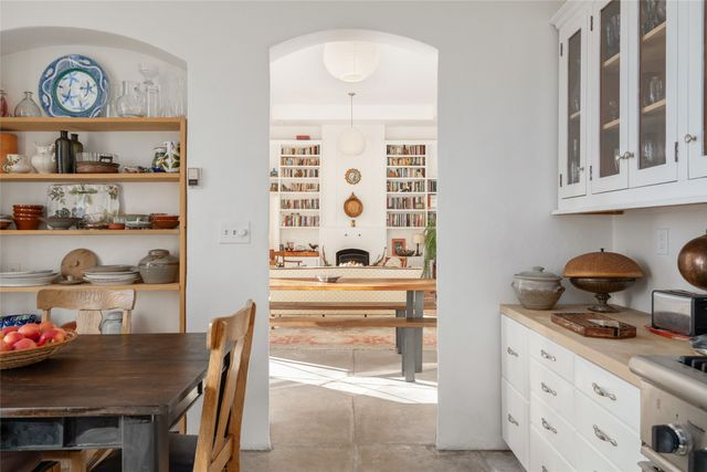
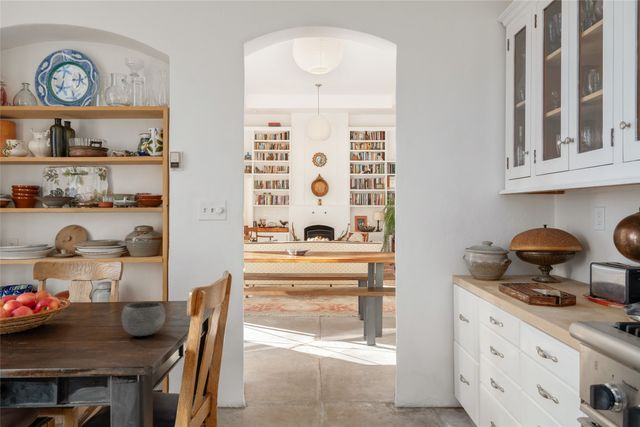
+ ceramic bowl (143, 319)
